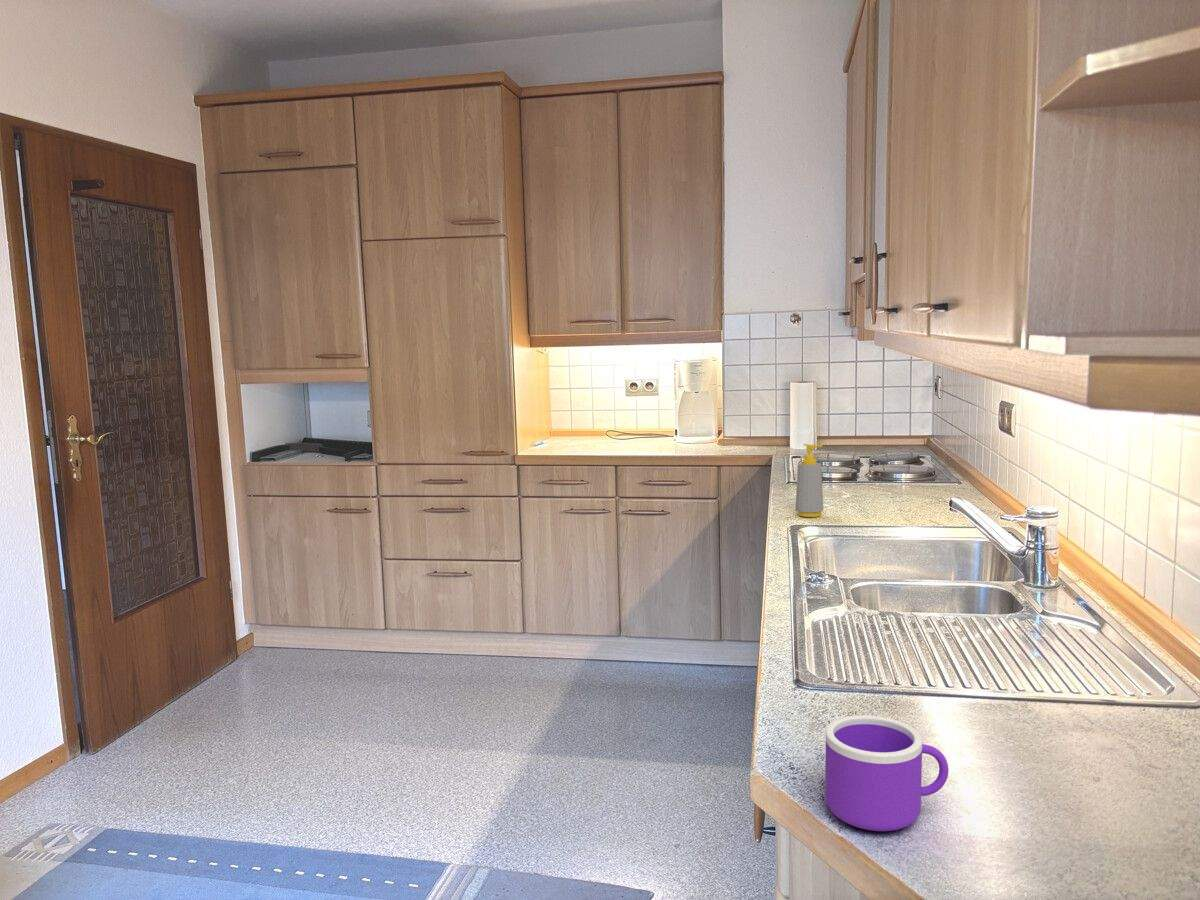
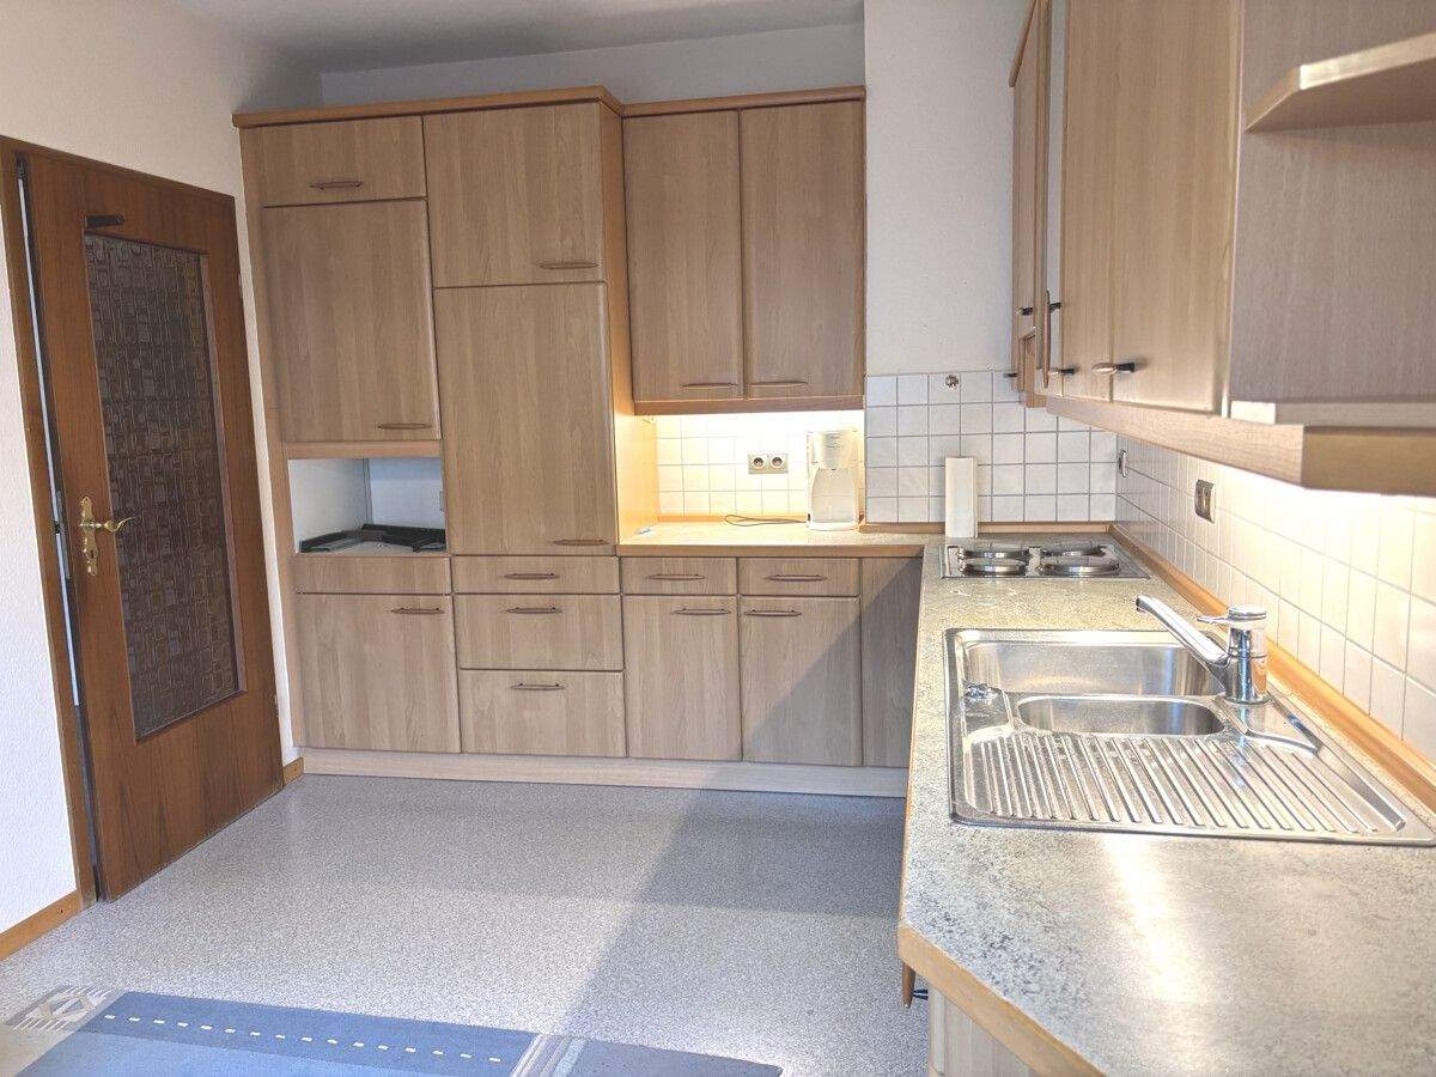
- mug (886, 774)
- soap bottle (809, 479)
